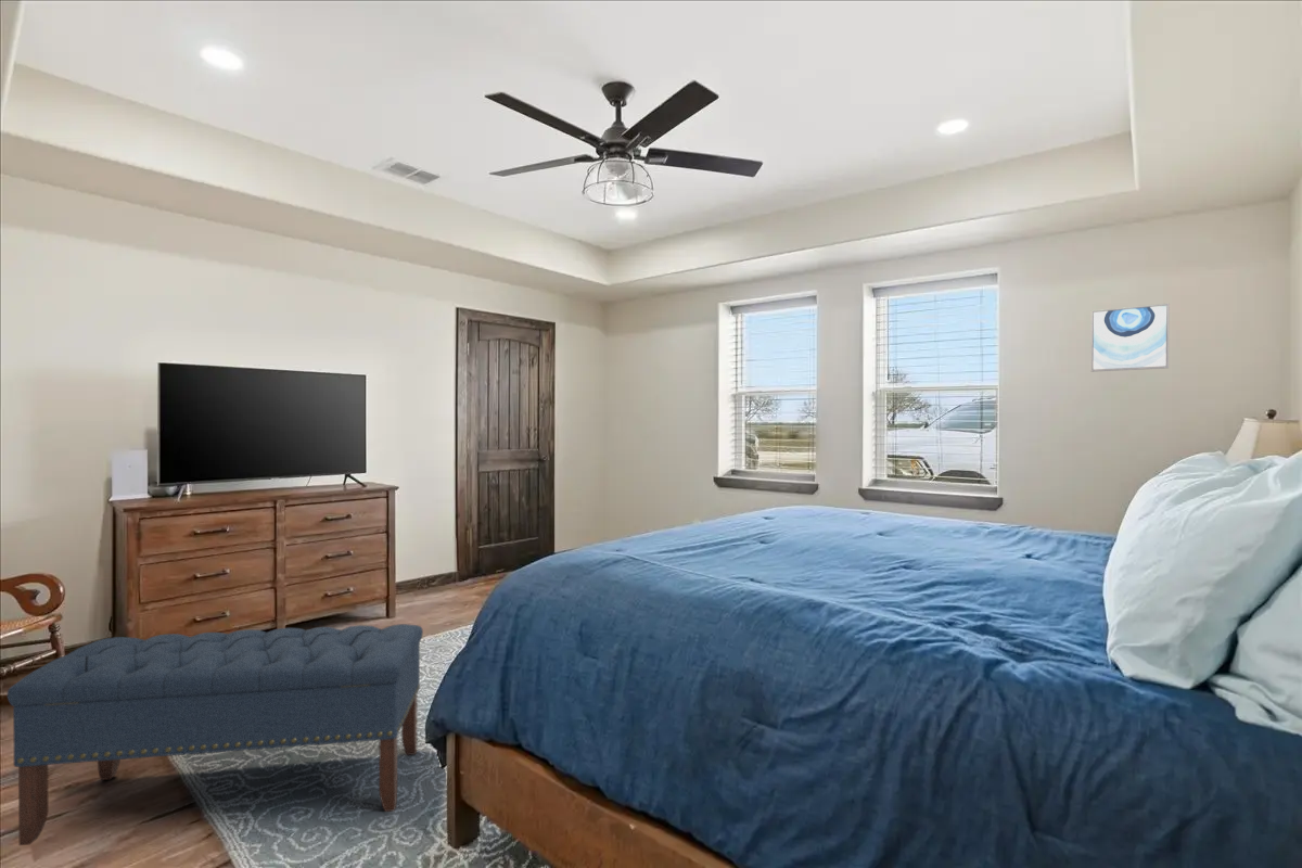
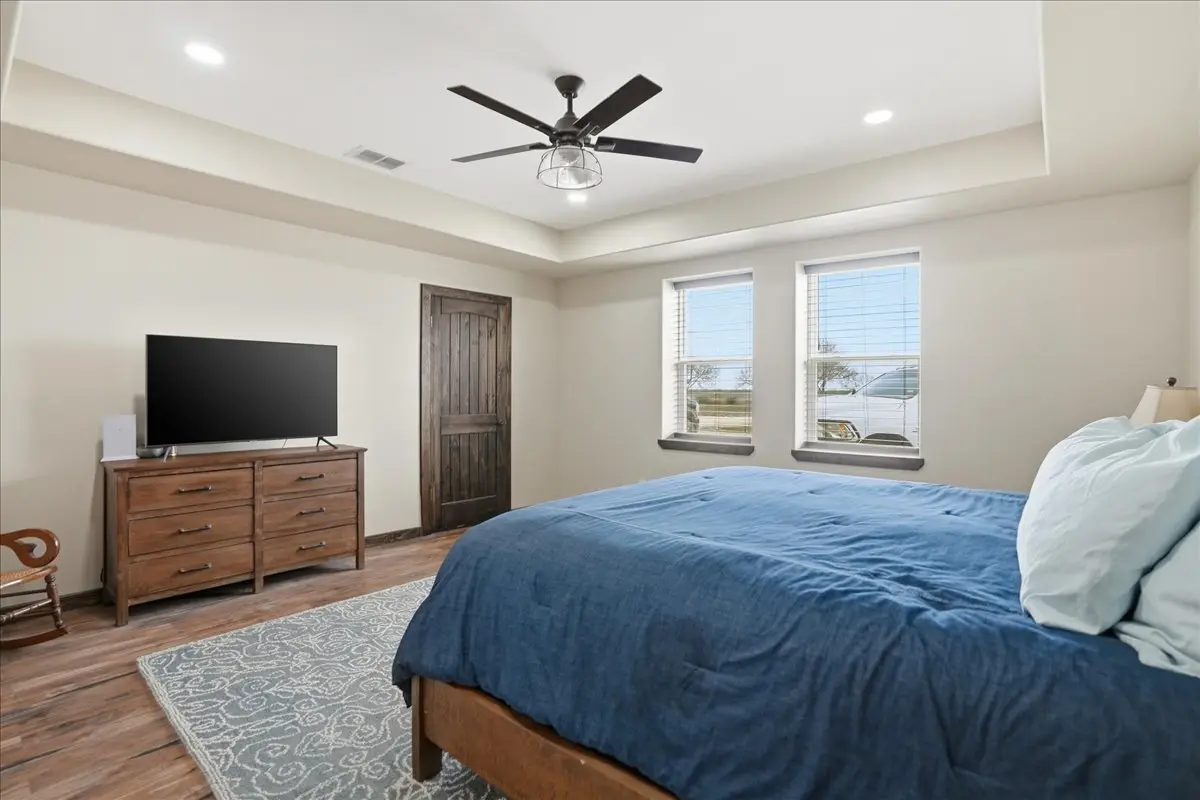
- bench (243, 717)
- wall art (1128, 339)
